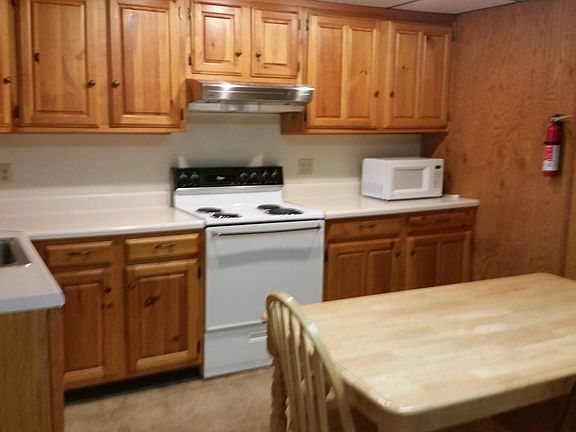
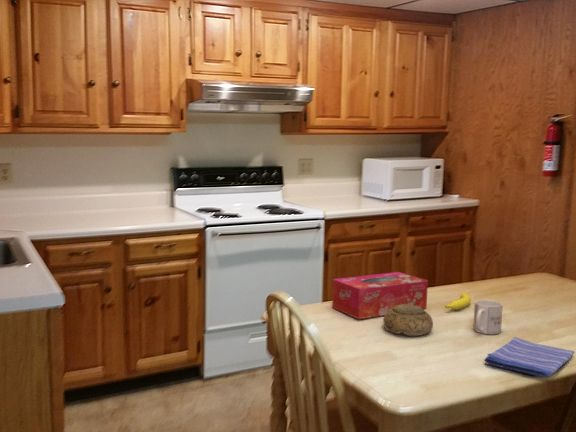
+ mug (485, 317)
+ banana (459, 301)
+ dish towel (529, 355)
+ bowl (408, 318)
+ tissue box (380, 294)
